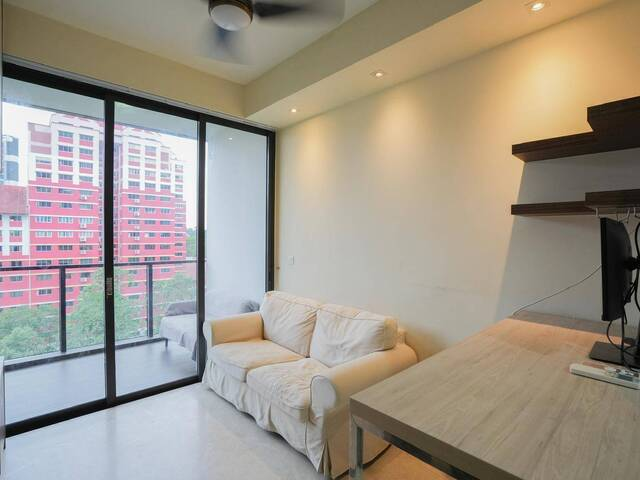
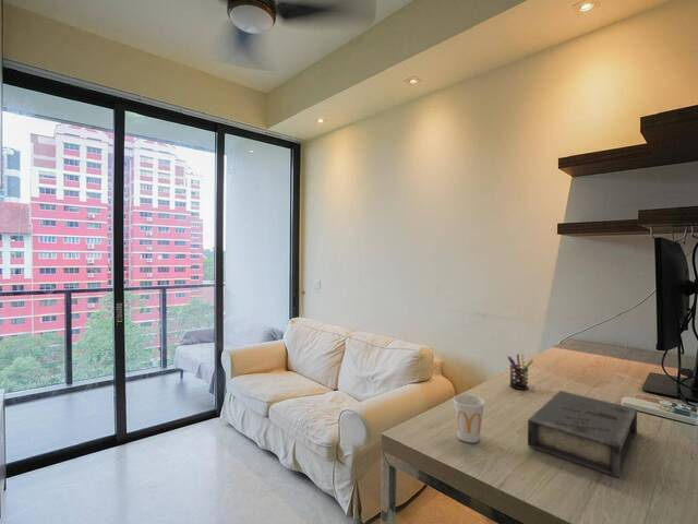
+ book (583, 426)
+ cup (468, 418)
+ pen holder (520, 370)
